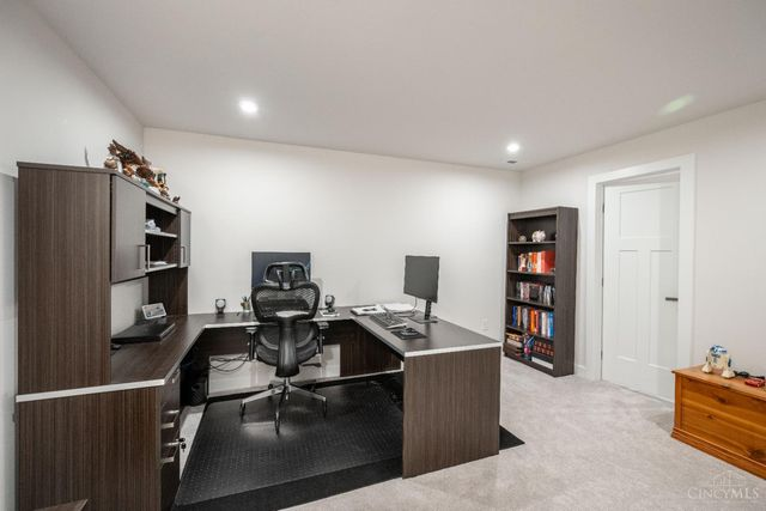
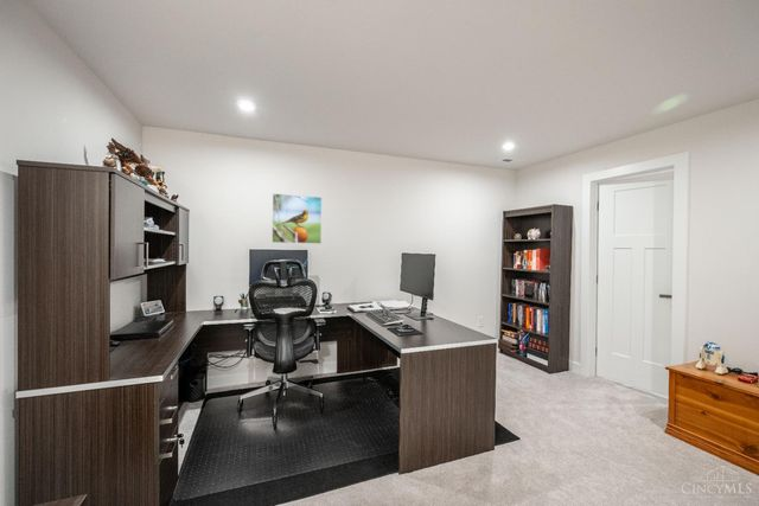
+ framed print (296, 219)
